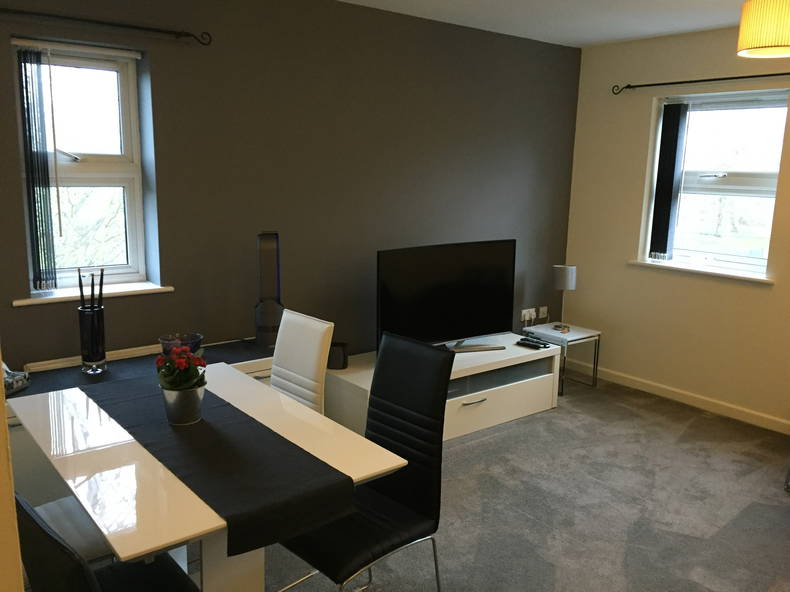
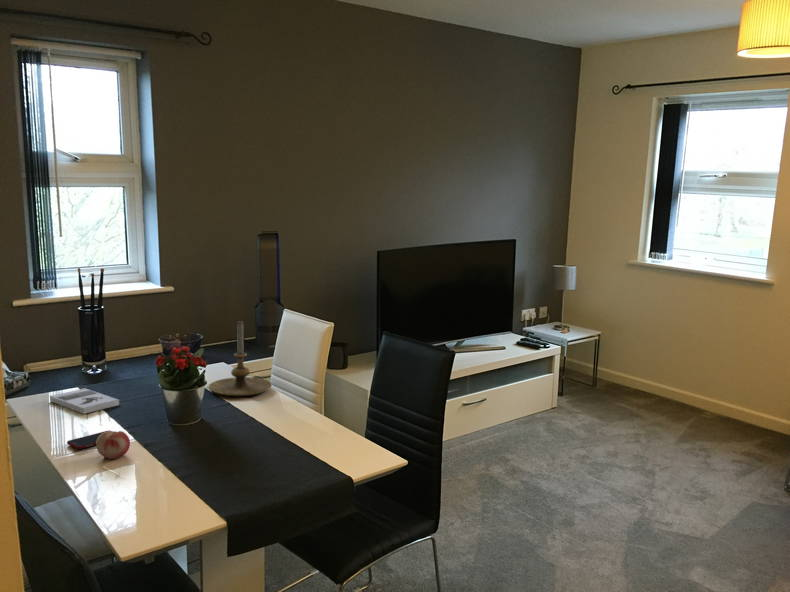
+ book (84, 400)
+ cell phone (94, 439)
+ candle holder (240, 355)
+ fruit (113, 444)
